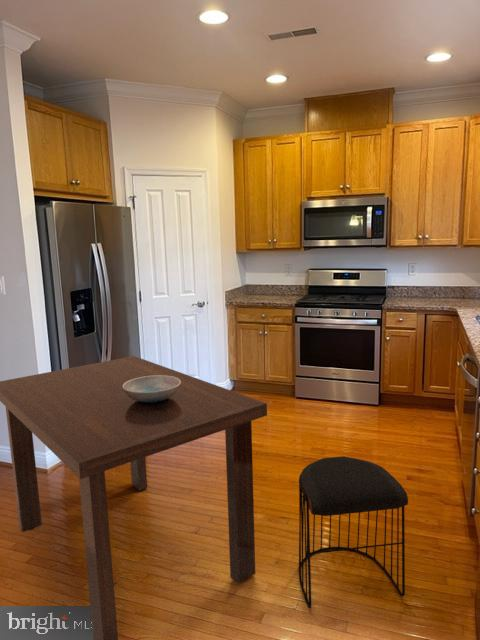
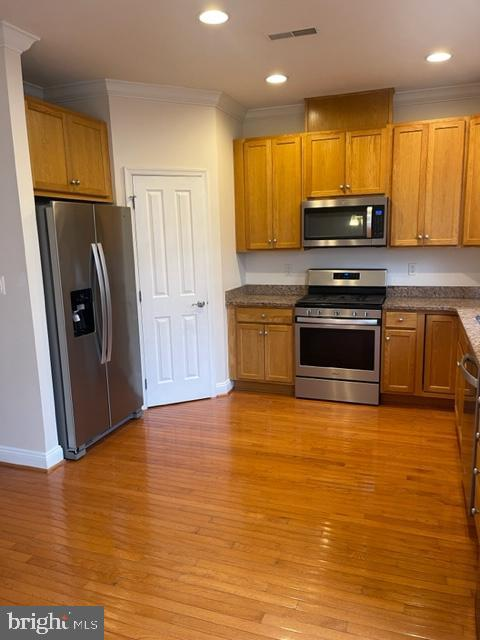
- dining table (119, 465)
- dish (152, 390)
- stool (339, 525)
